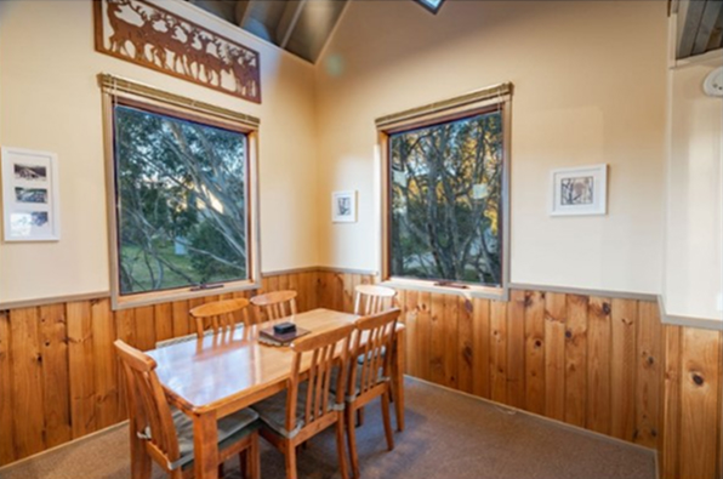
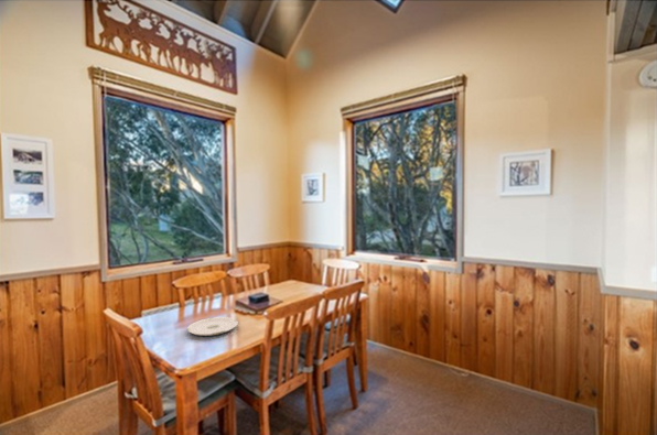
+ plate (213, 326)
